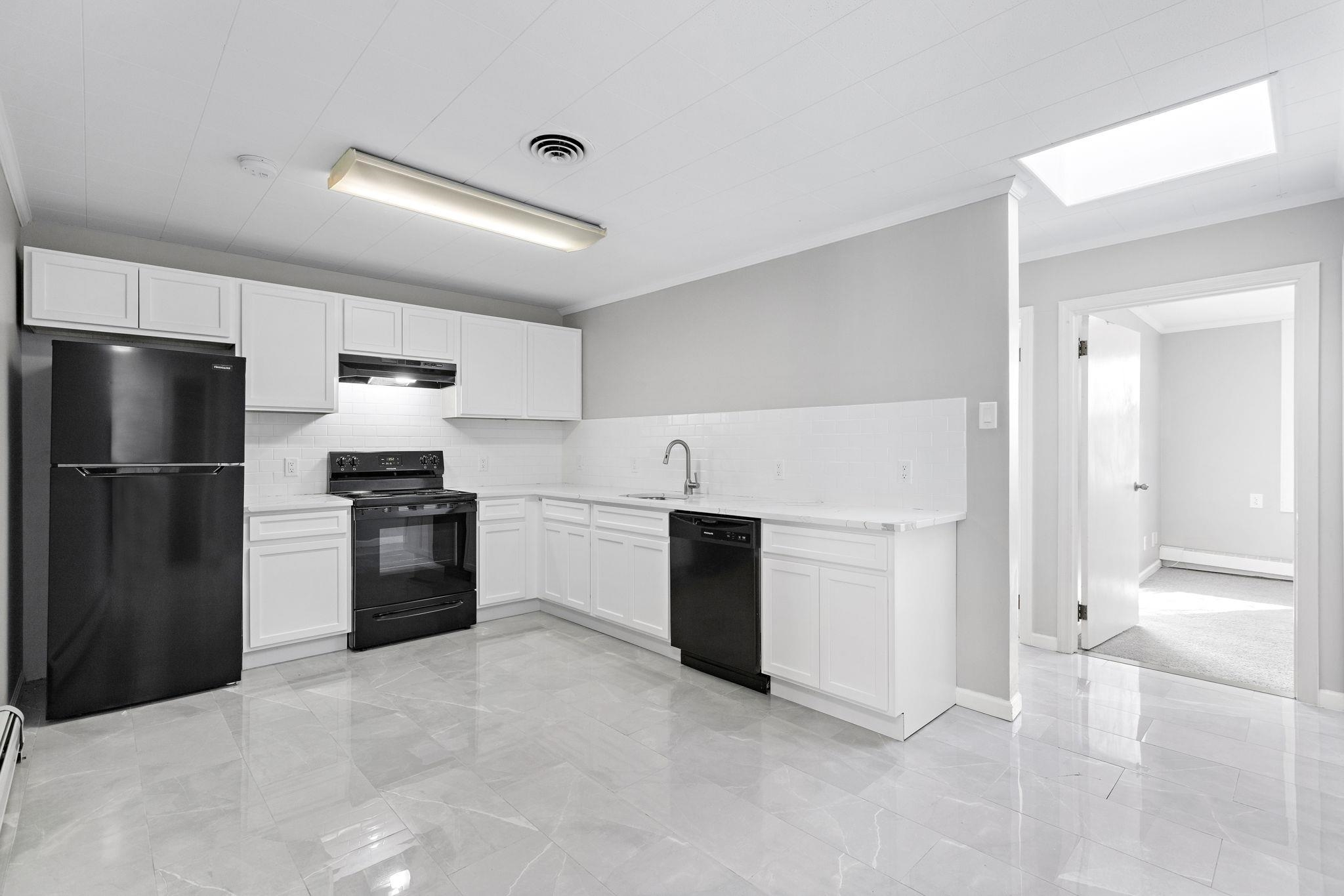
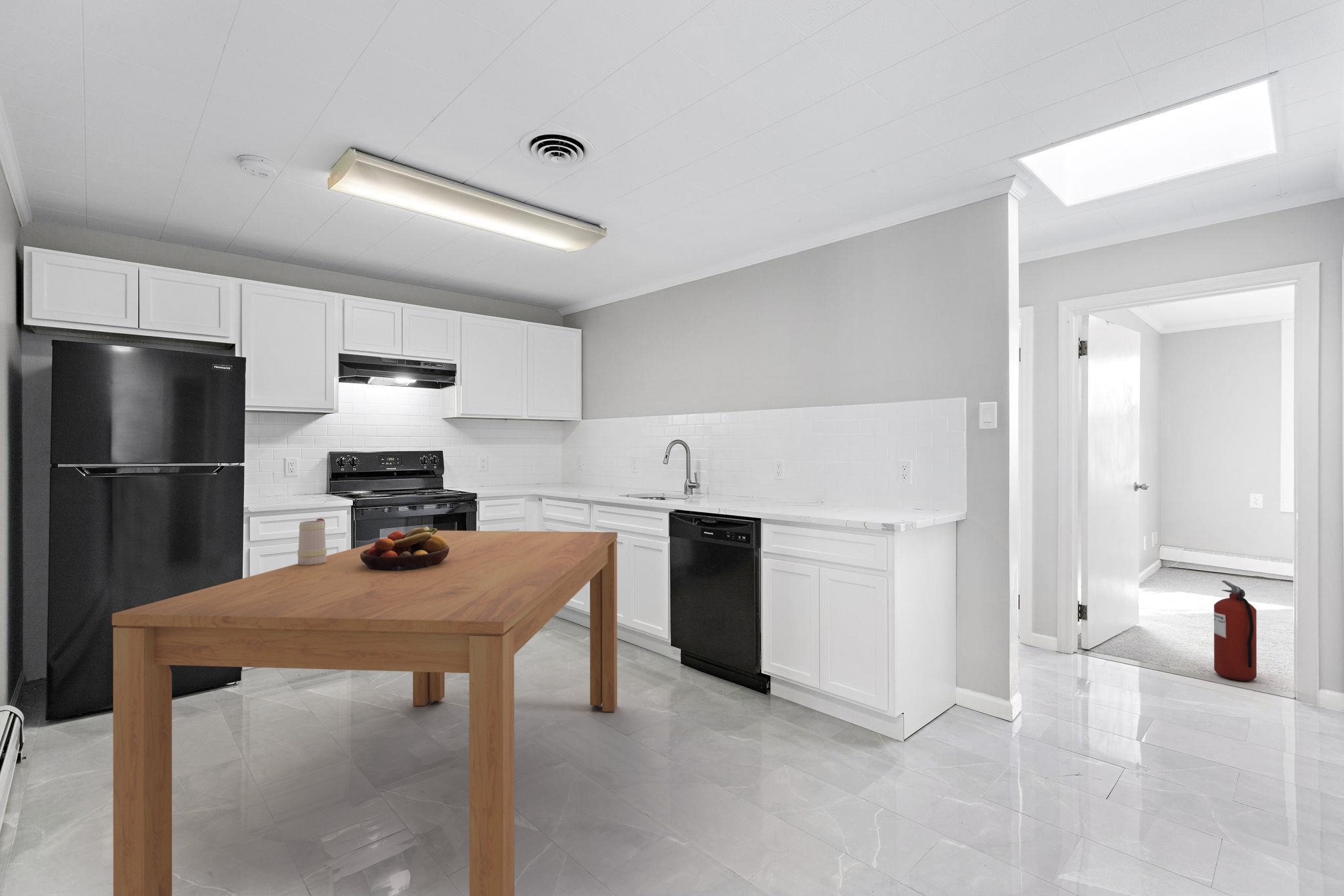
+ mug (314, 540)
+ dining table (447, 672)
+ fire extinguisher (1237, 631)
+ fruit bowl (406, 545)
